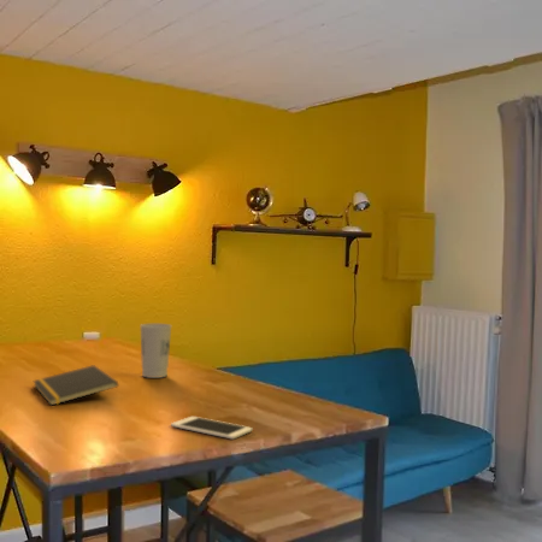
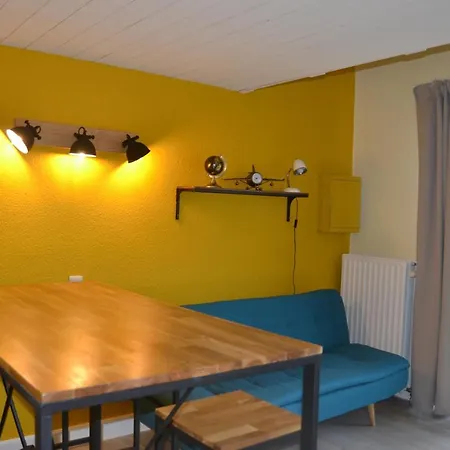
- cell phone (211, 426)
- notepad (73, 383)
- cup (155, 350)
